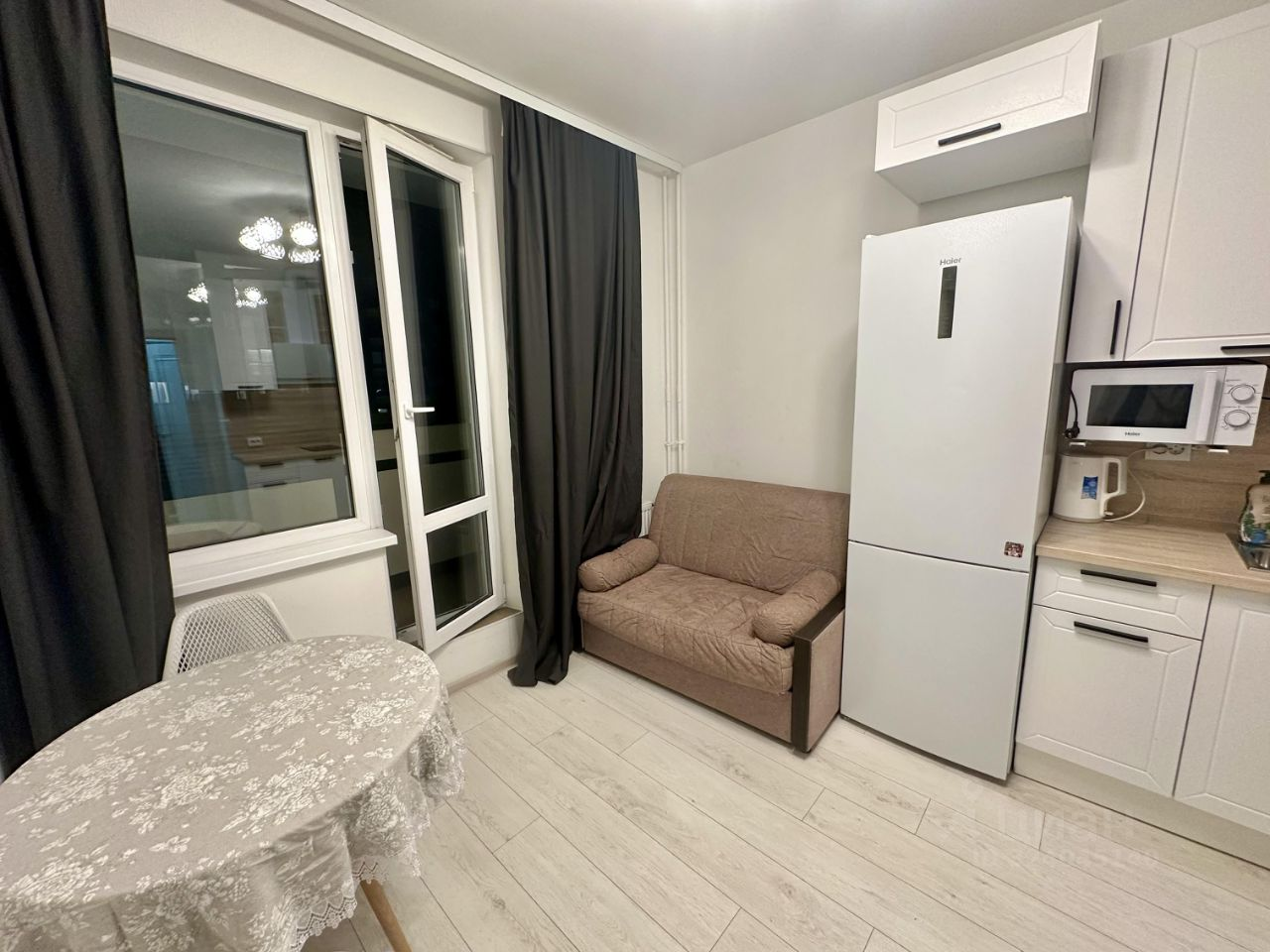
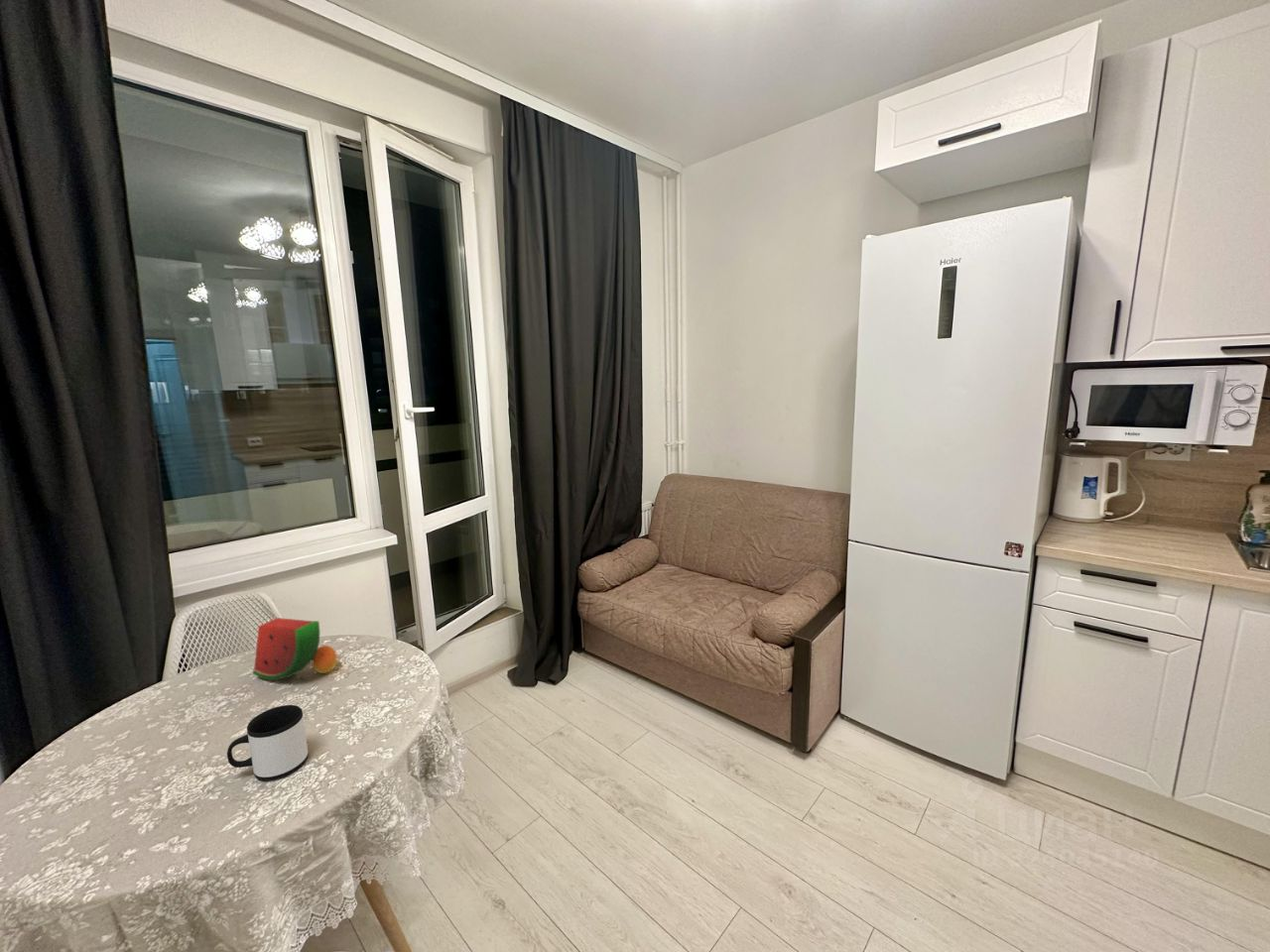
+ watermelon (294, 644)
+ mug (267, 744)
